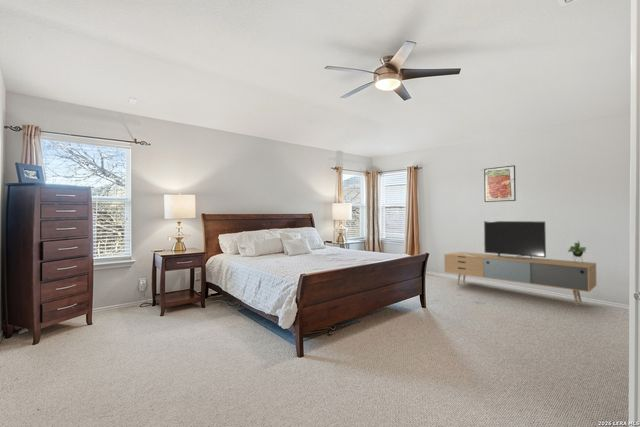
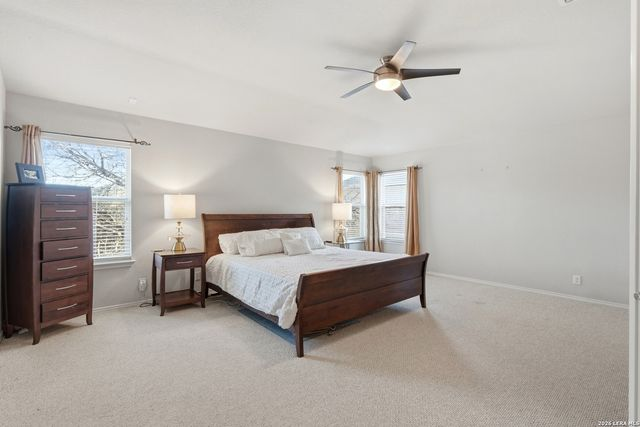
- media console (512, 257)
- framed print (499, 184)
